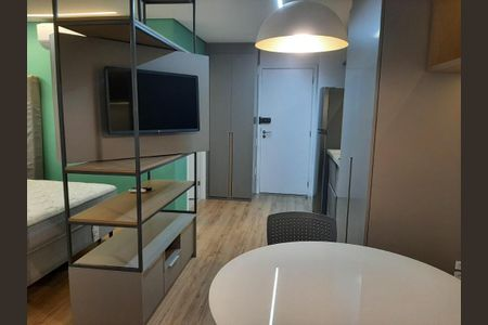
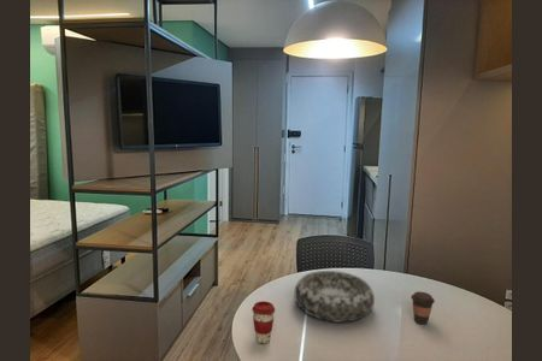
+ coffee cup (422, 308)
+ coffee cup (263, 322)
+ decorative bowl (332, 294)
